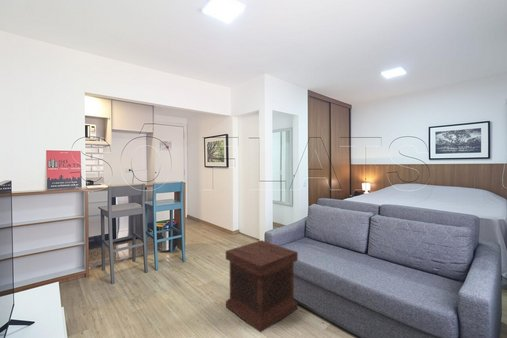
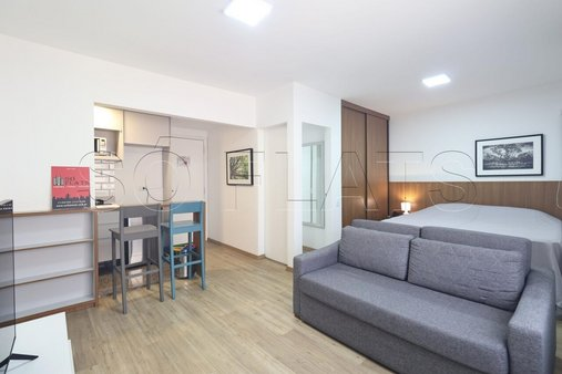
- side table (261, 279)
